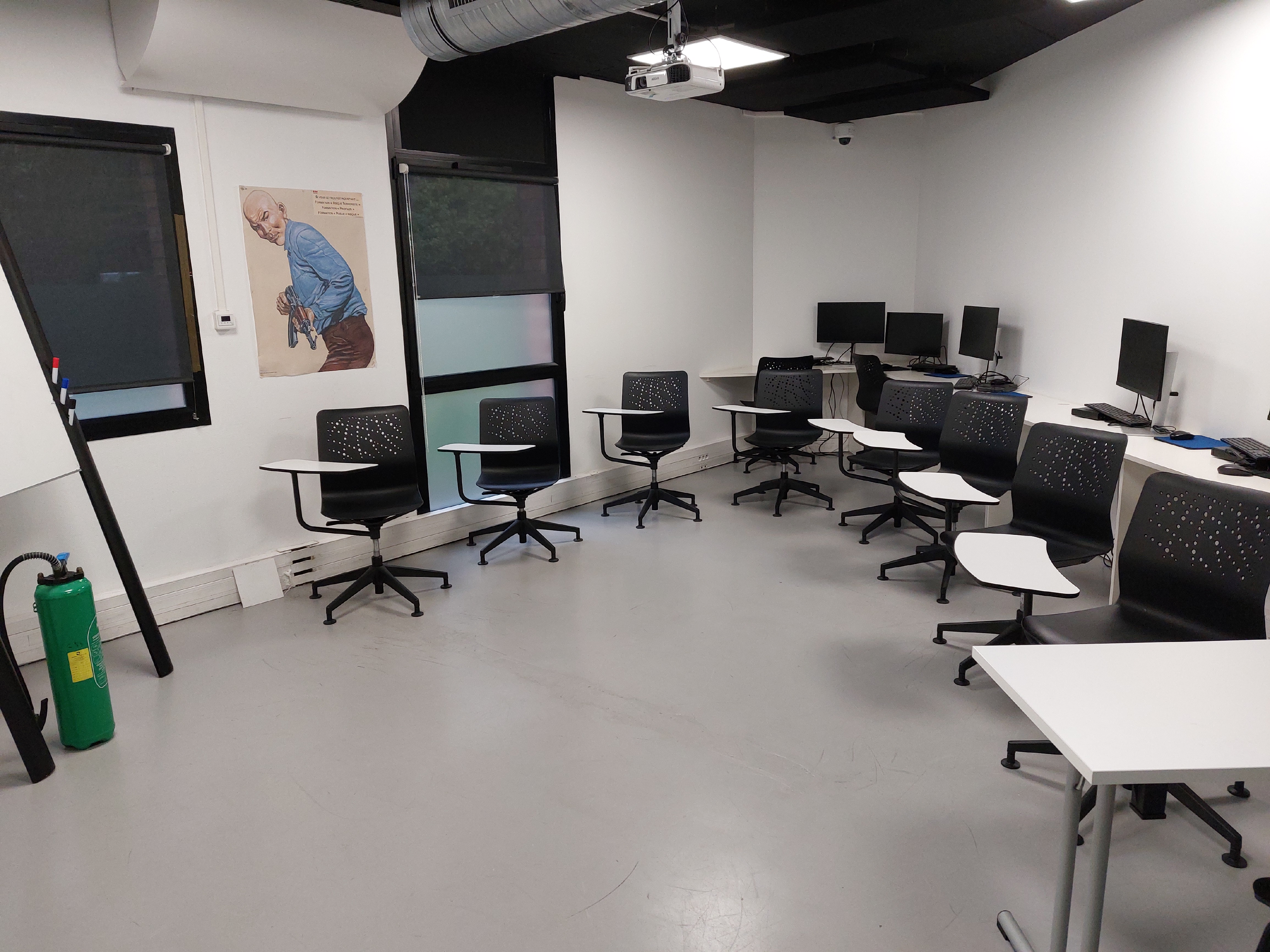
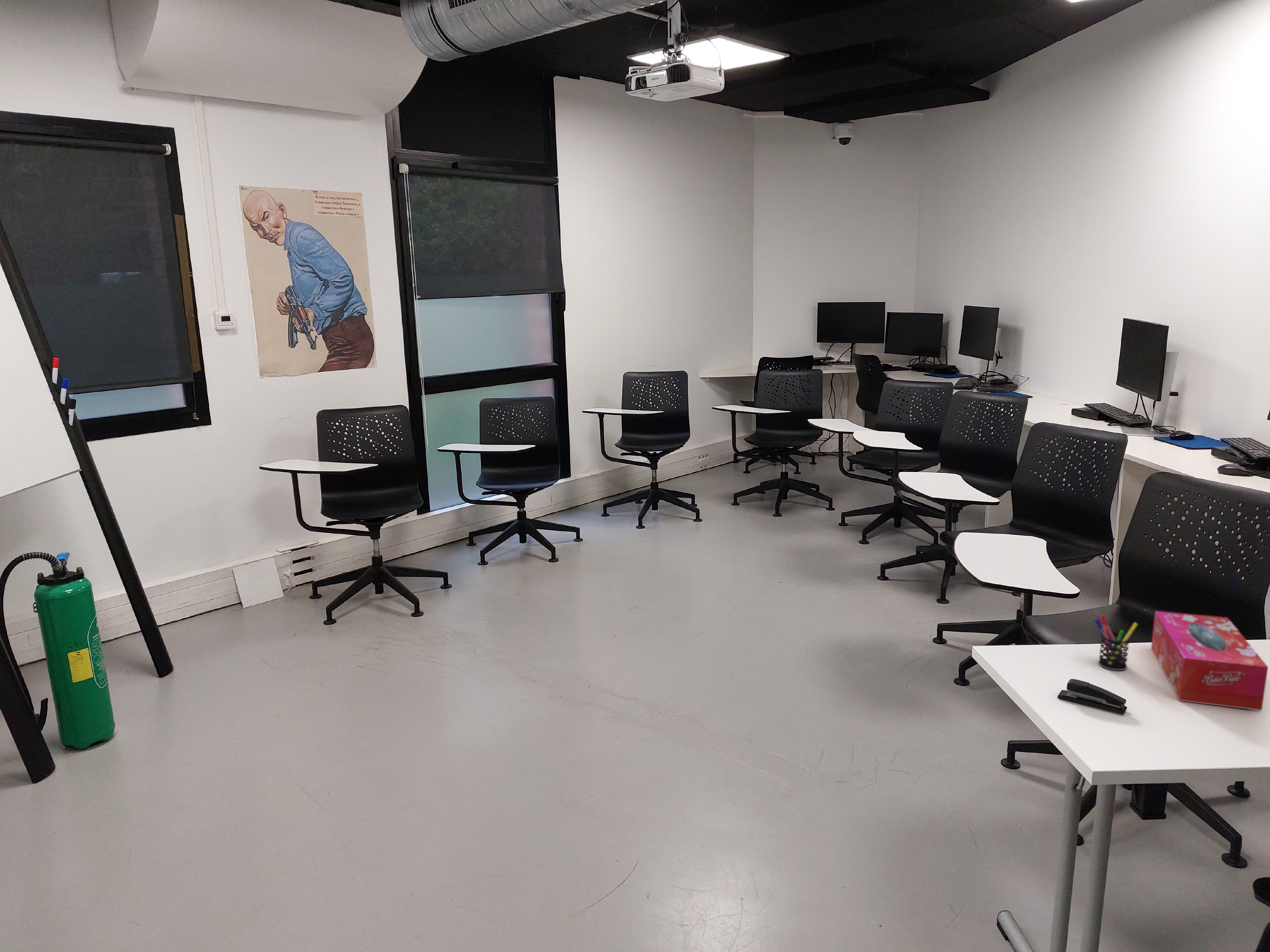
+ pen holder (1114, 641)
+ tissue box (1205, 657)
+ stapler (1093, 694)
